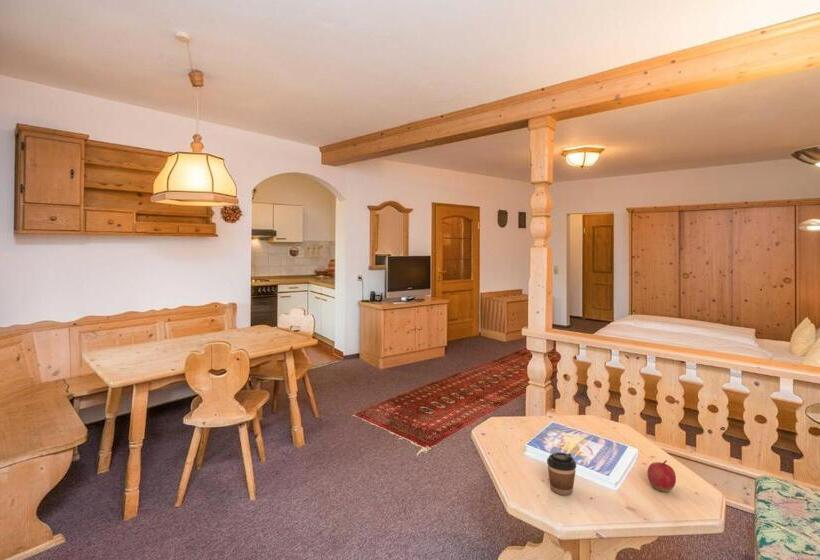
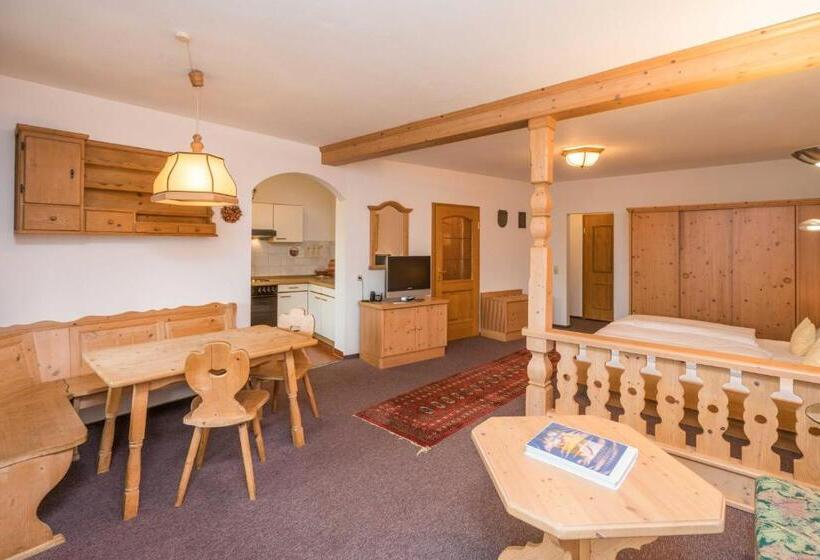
- apple (661, 473)
- coffee cup (561, 471)
